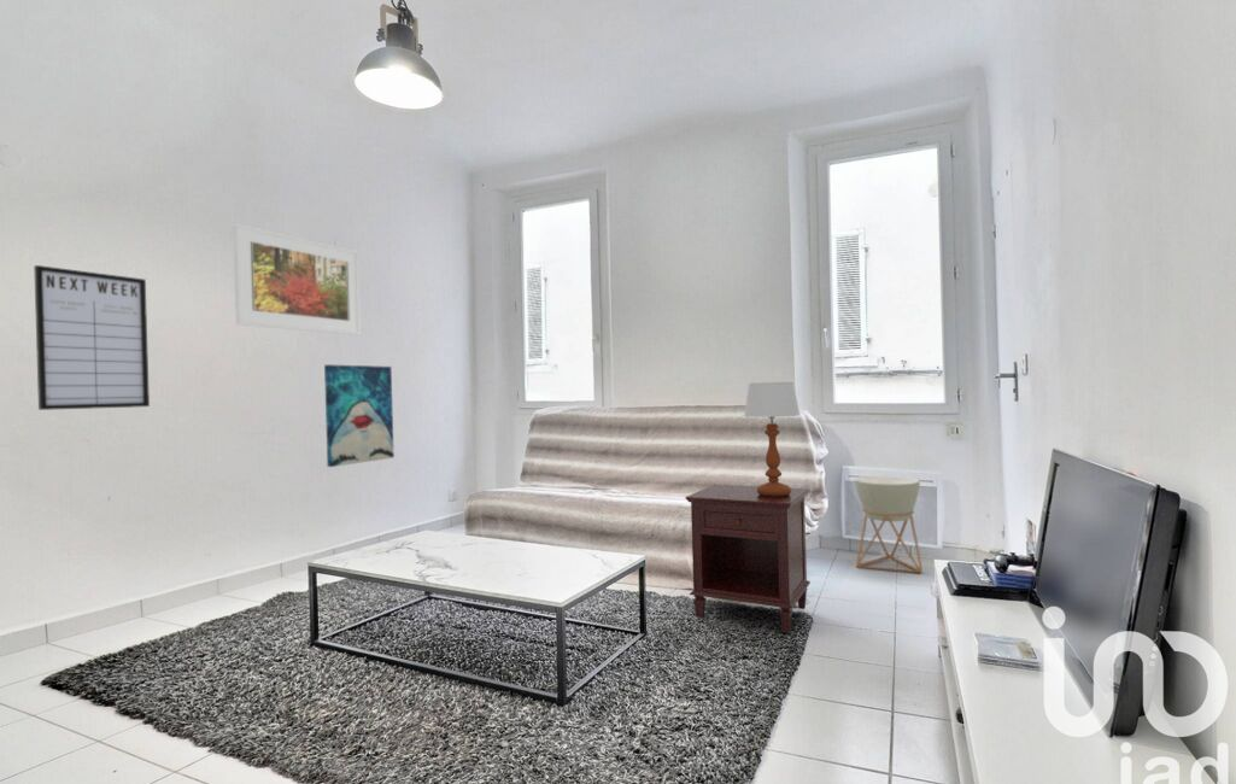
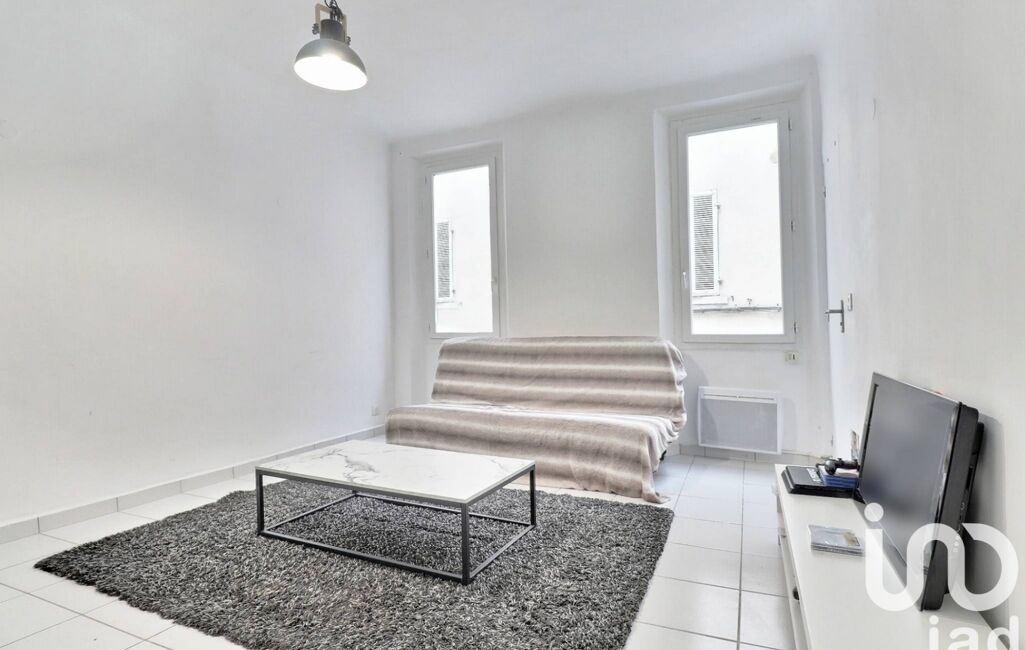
- wall art (361, 414)
- planter (889, 521)
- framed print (303, 283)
- writing board (95, 340)
- nightstand (750, 552)
- table lamp (772, 438)
